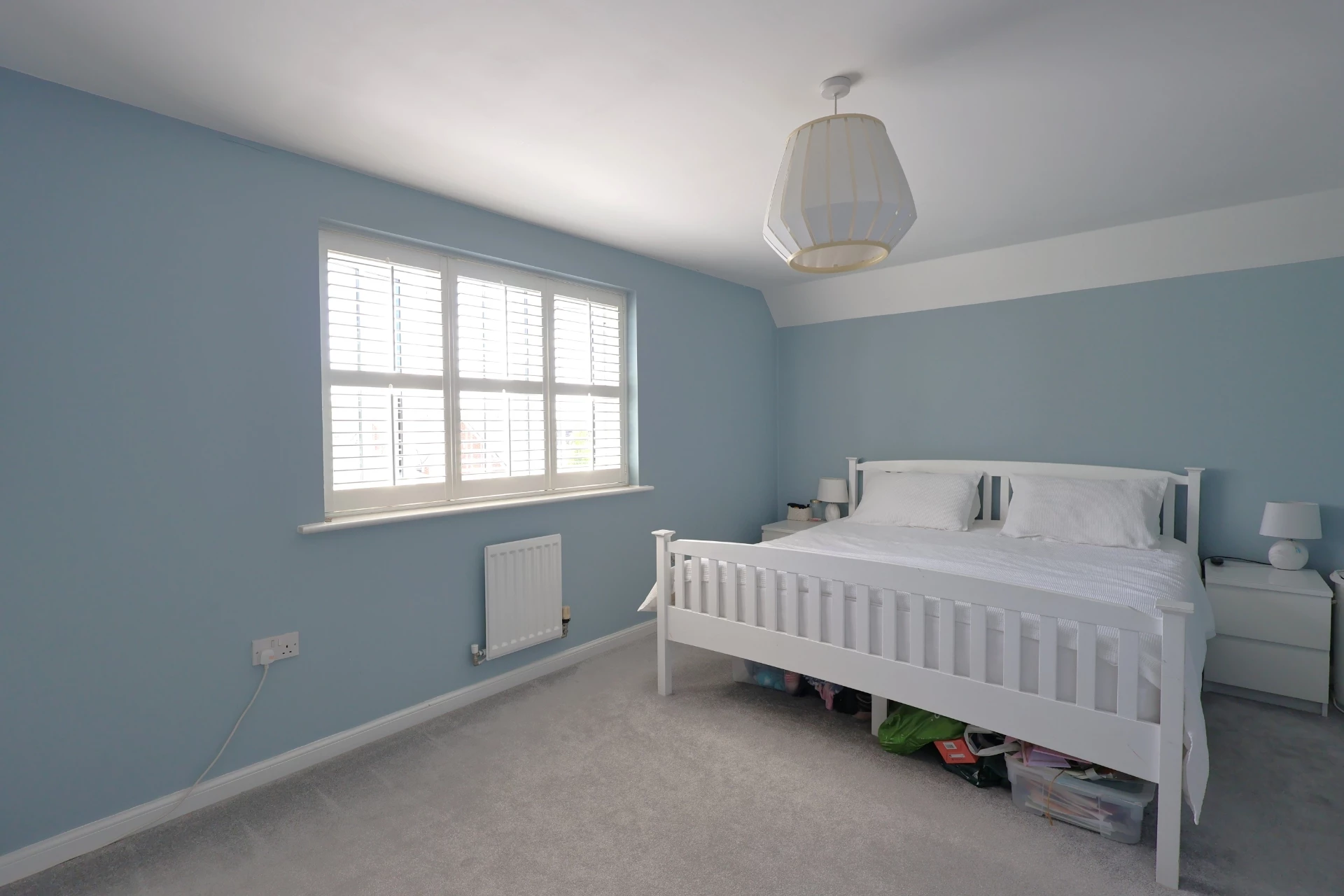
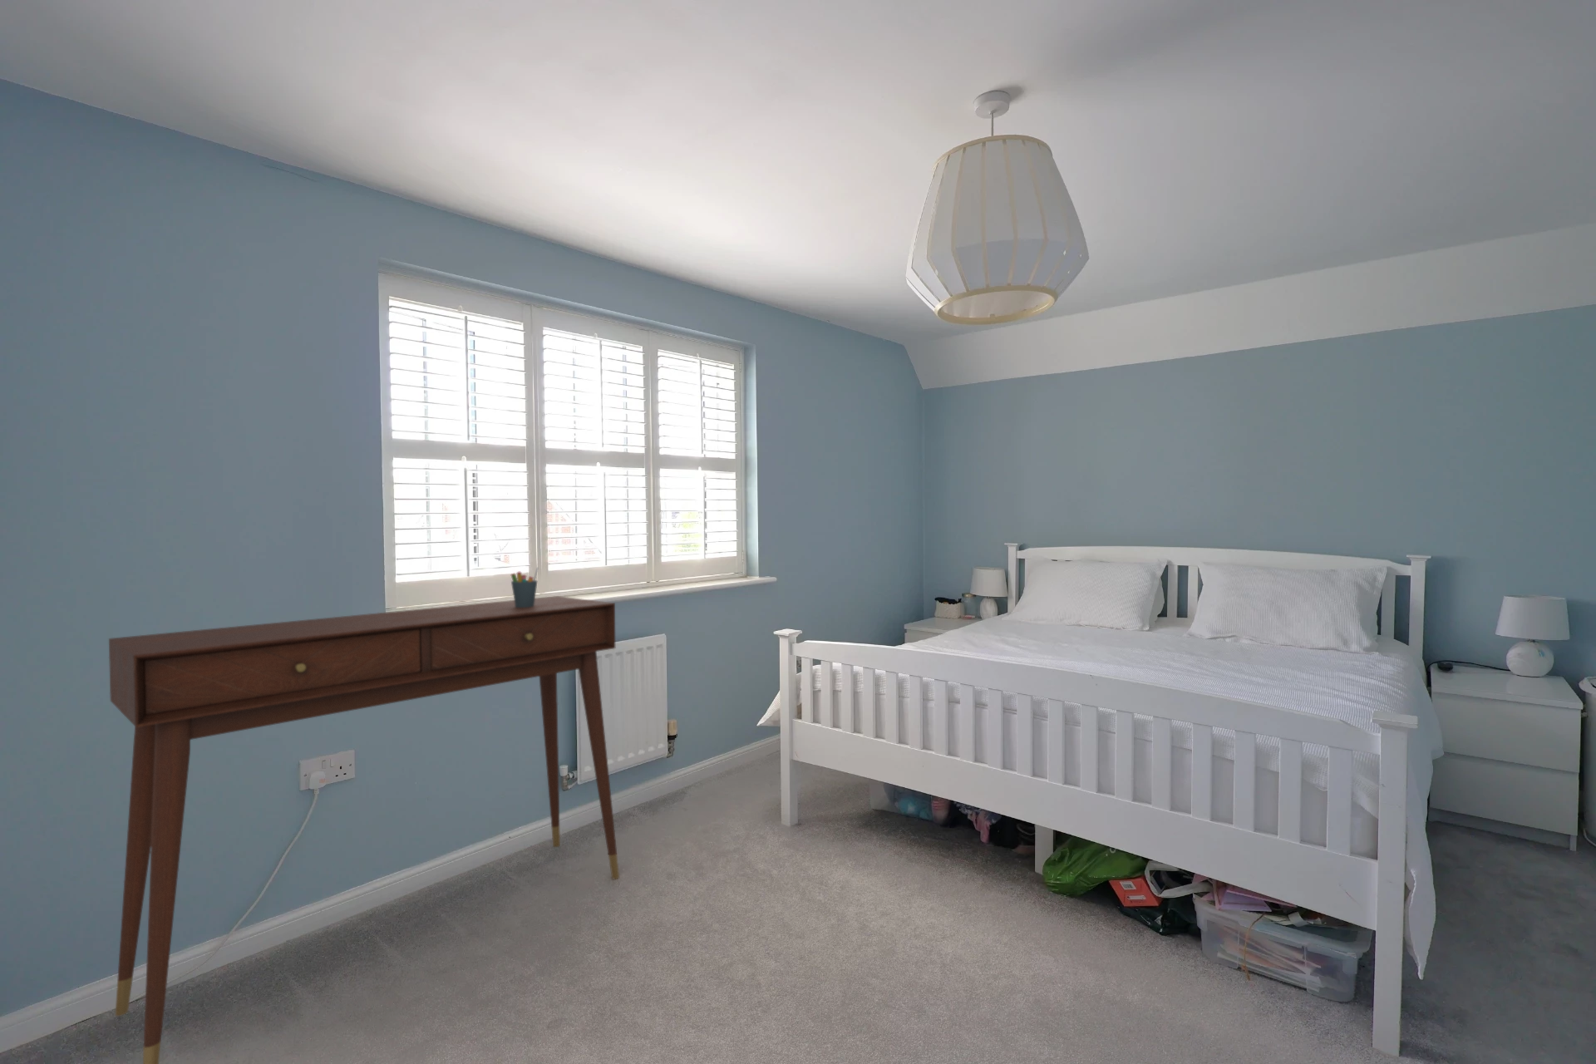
+ desk (393, 703)
+ pen holder (524, 585)
